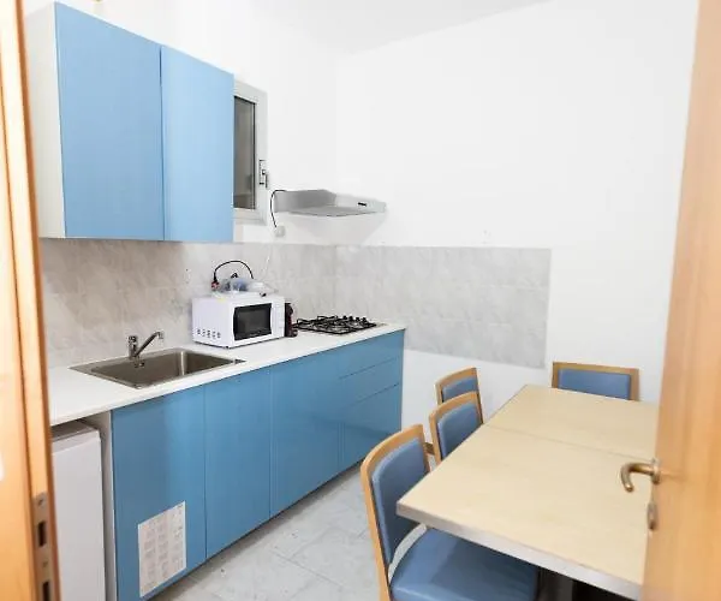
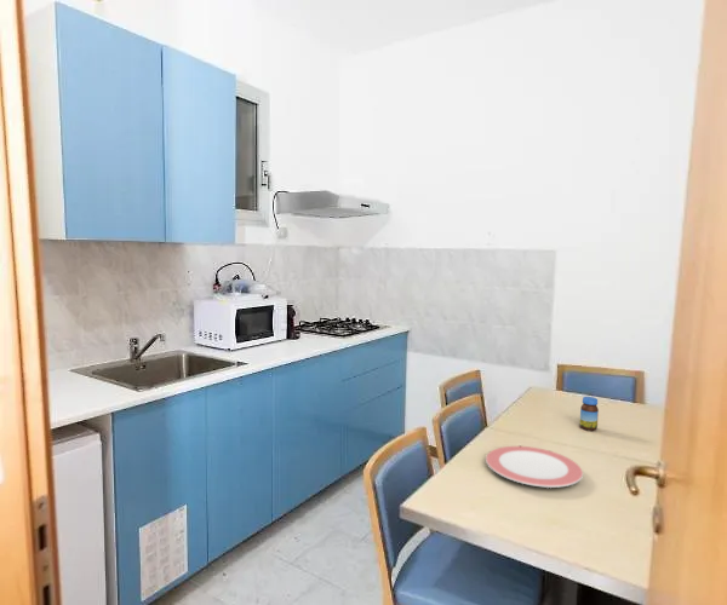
+ plate (532, 466)
+ jar (589, 413)
